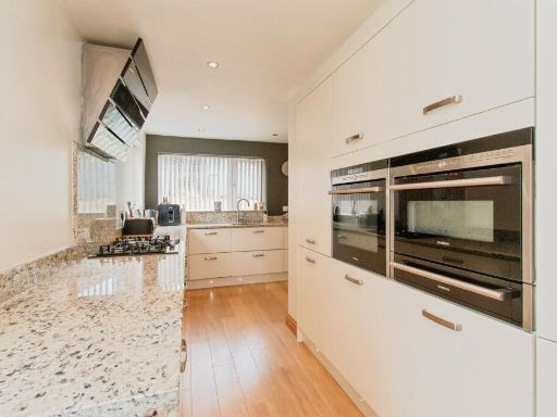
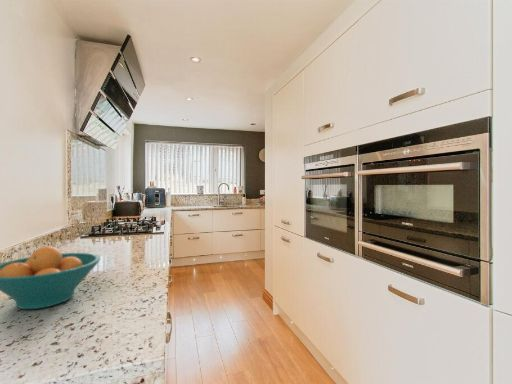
+ fruit bowl (46, 273)
